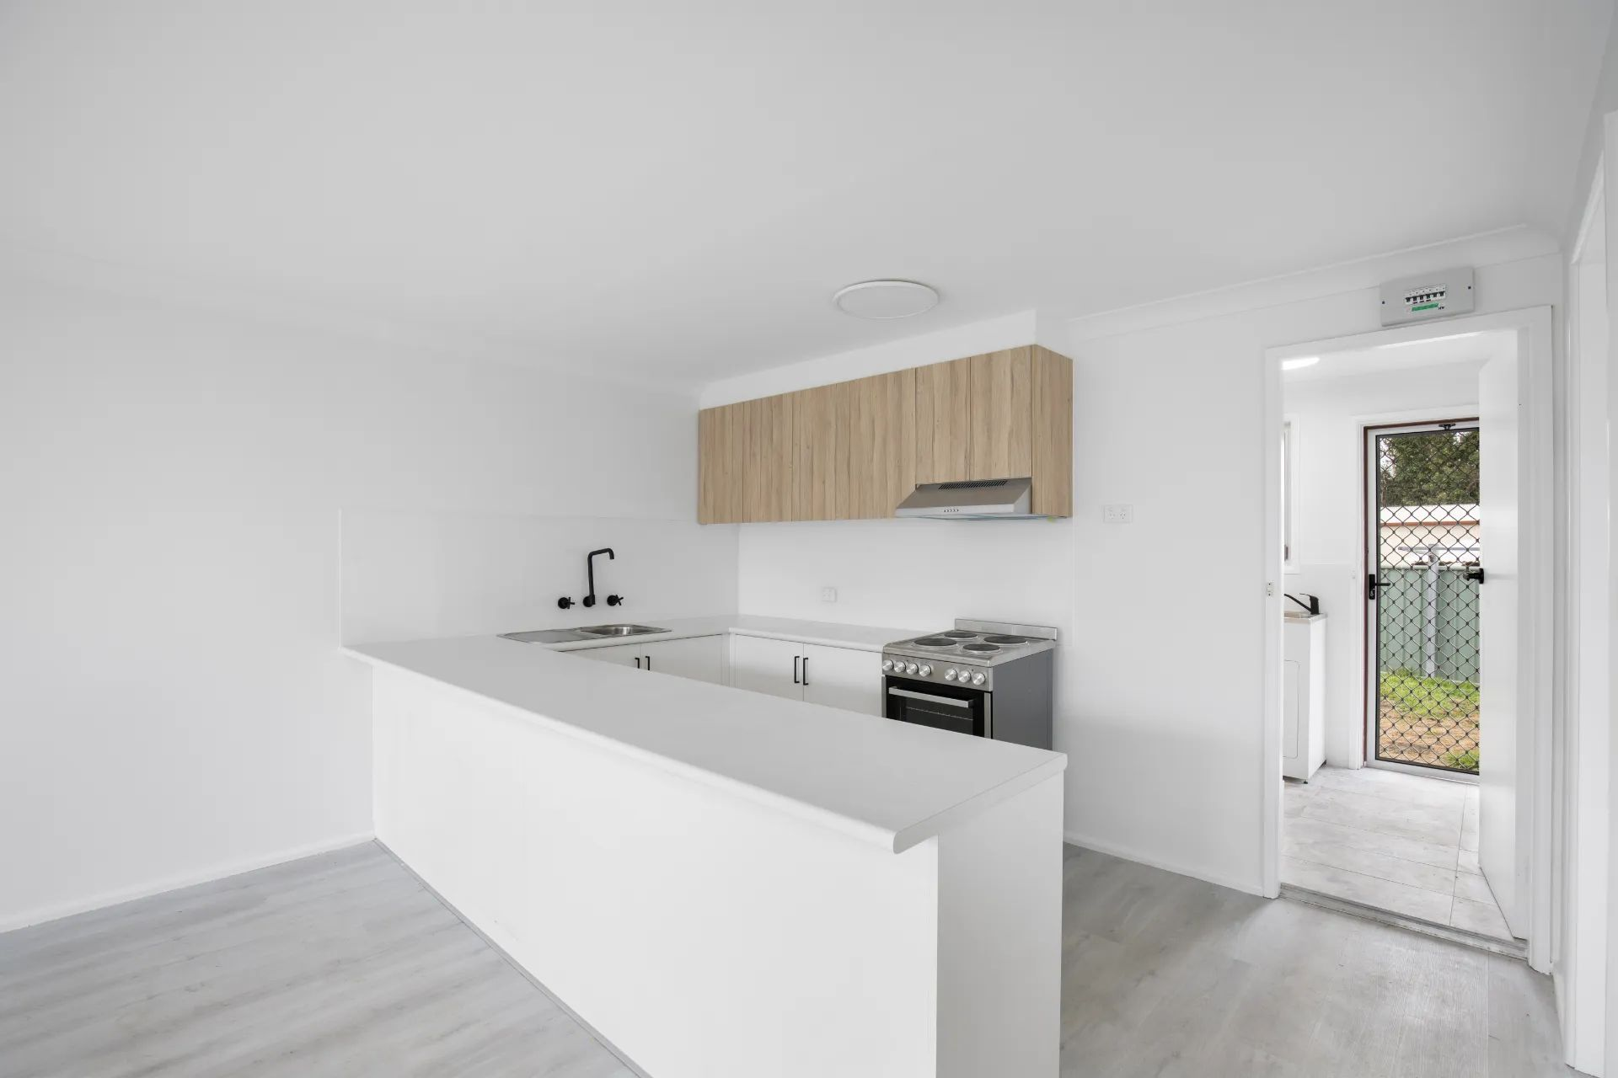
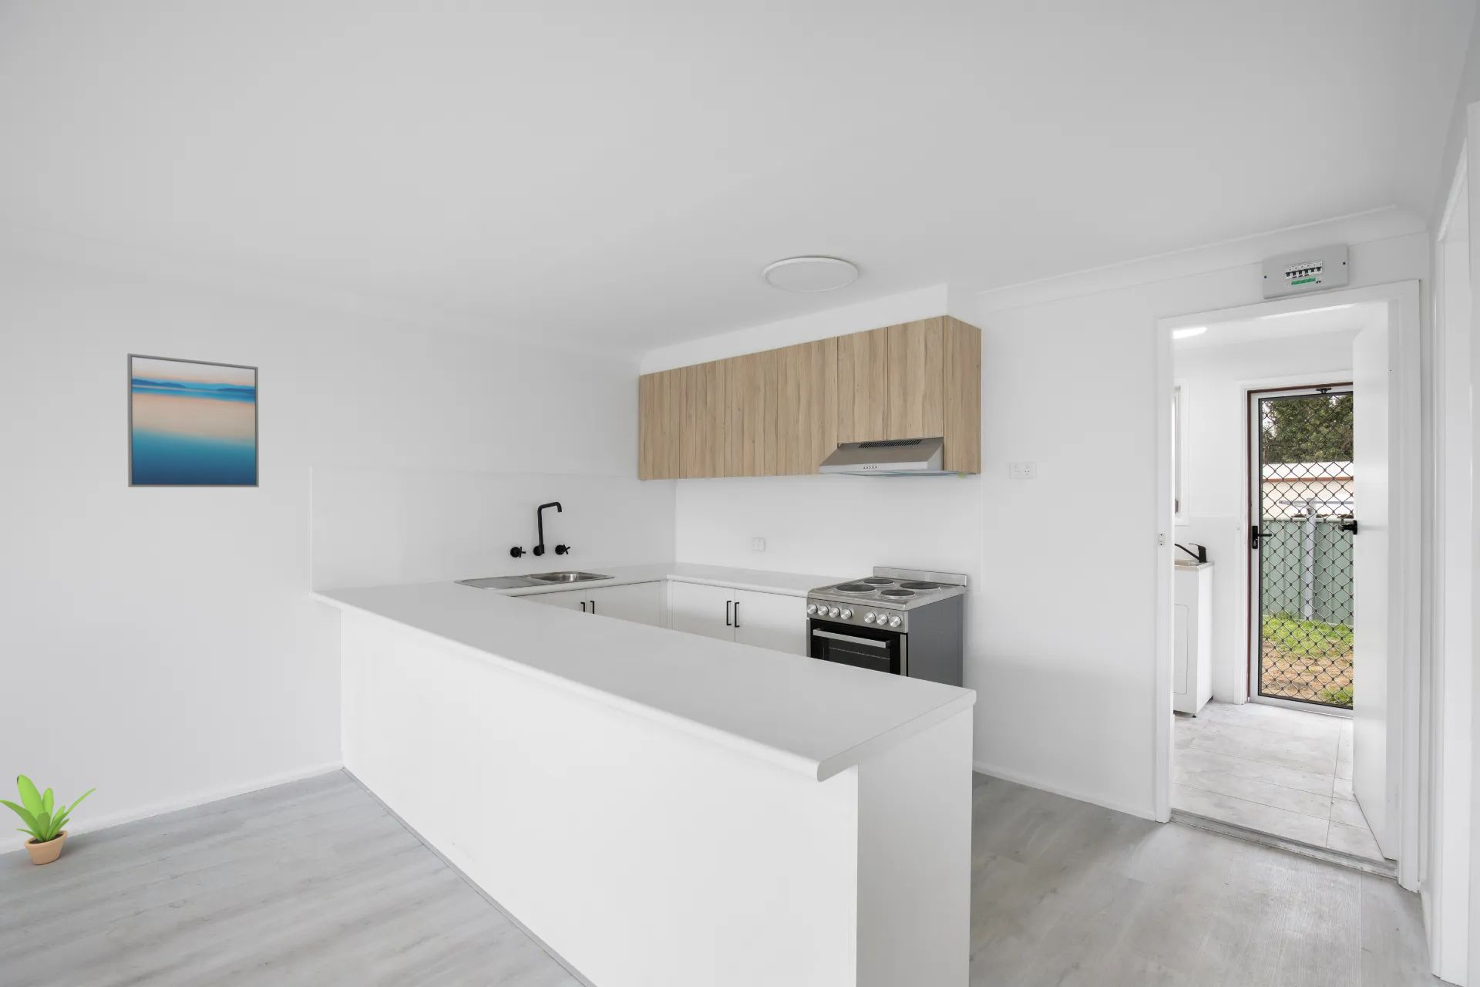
+ potted plant (48, 818)
+ wall art (196, 424)
